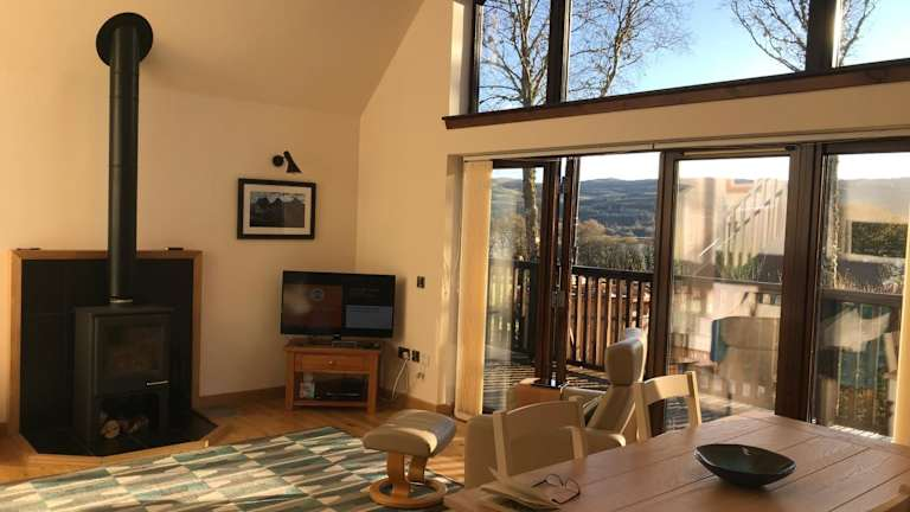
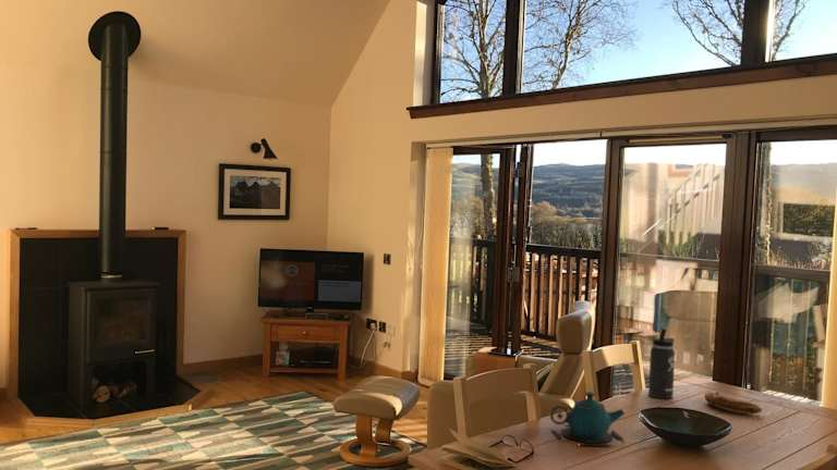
+ teapot (586, 413)
+ thermos bottle (663, 361)
+ banana (729, 400)
